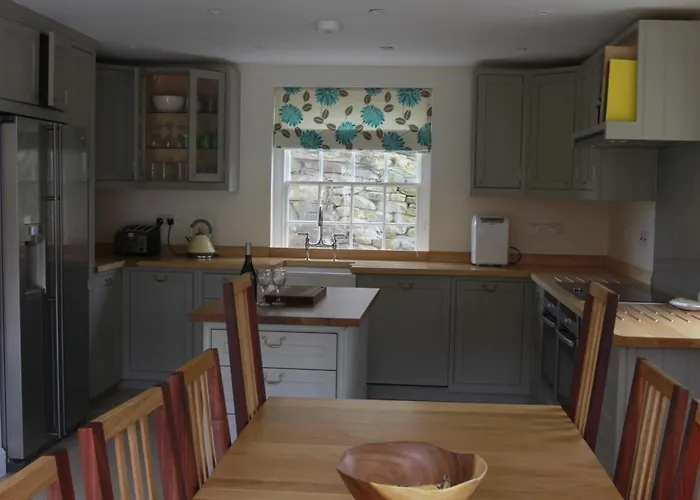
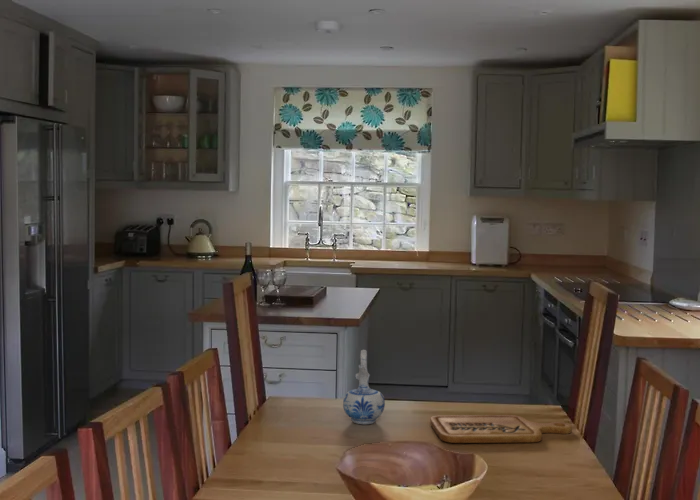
+ cutting board (503, 428)
+ ceramic pitcher (364, 386)
